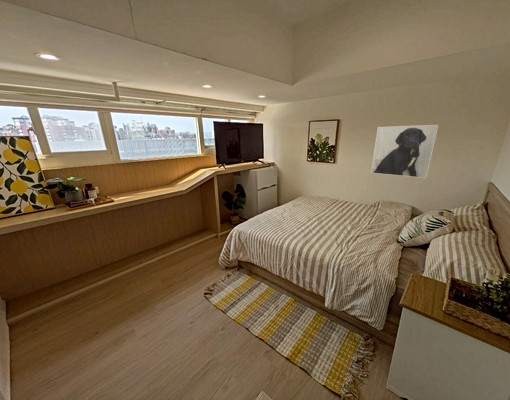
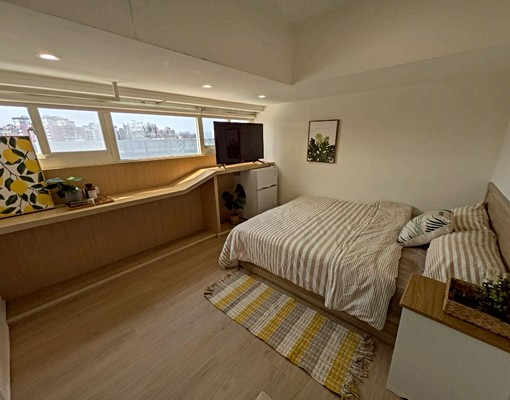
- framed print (401, 151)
